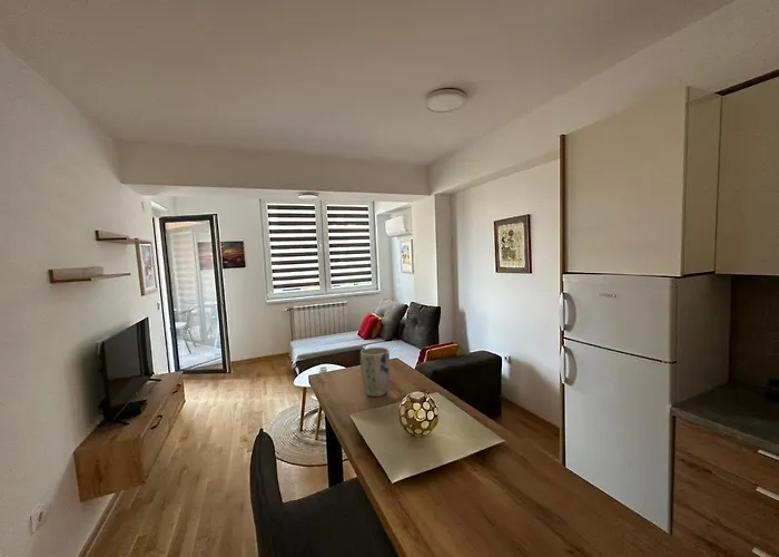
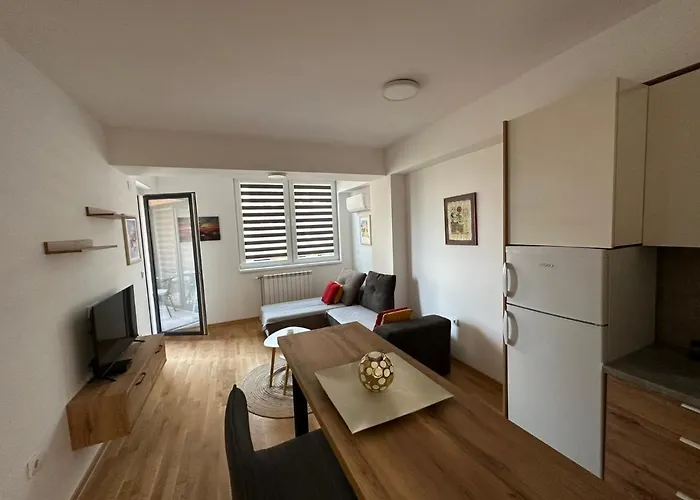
- plant pot (375, 371)
